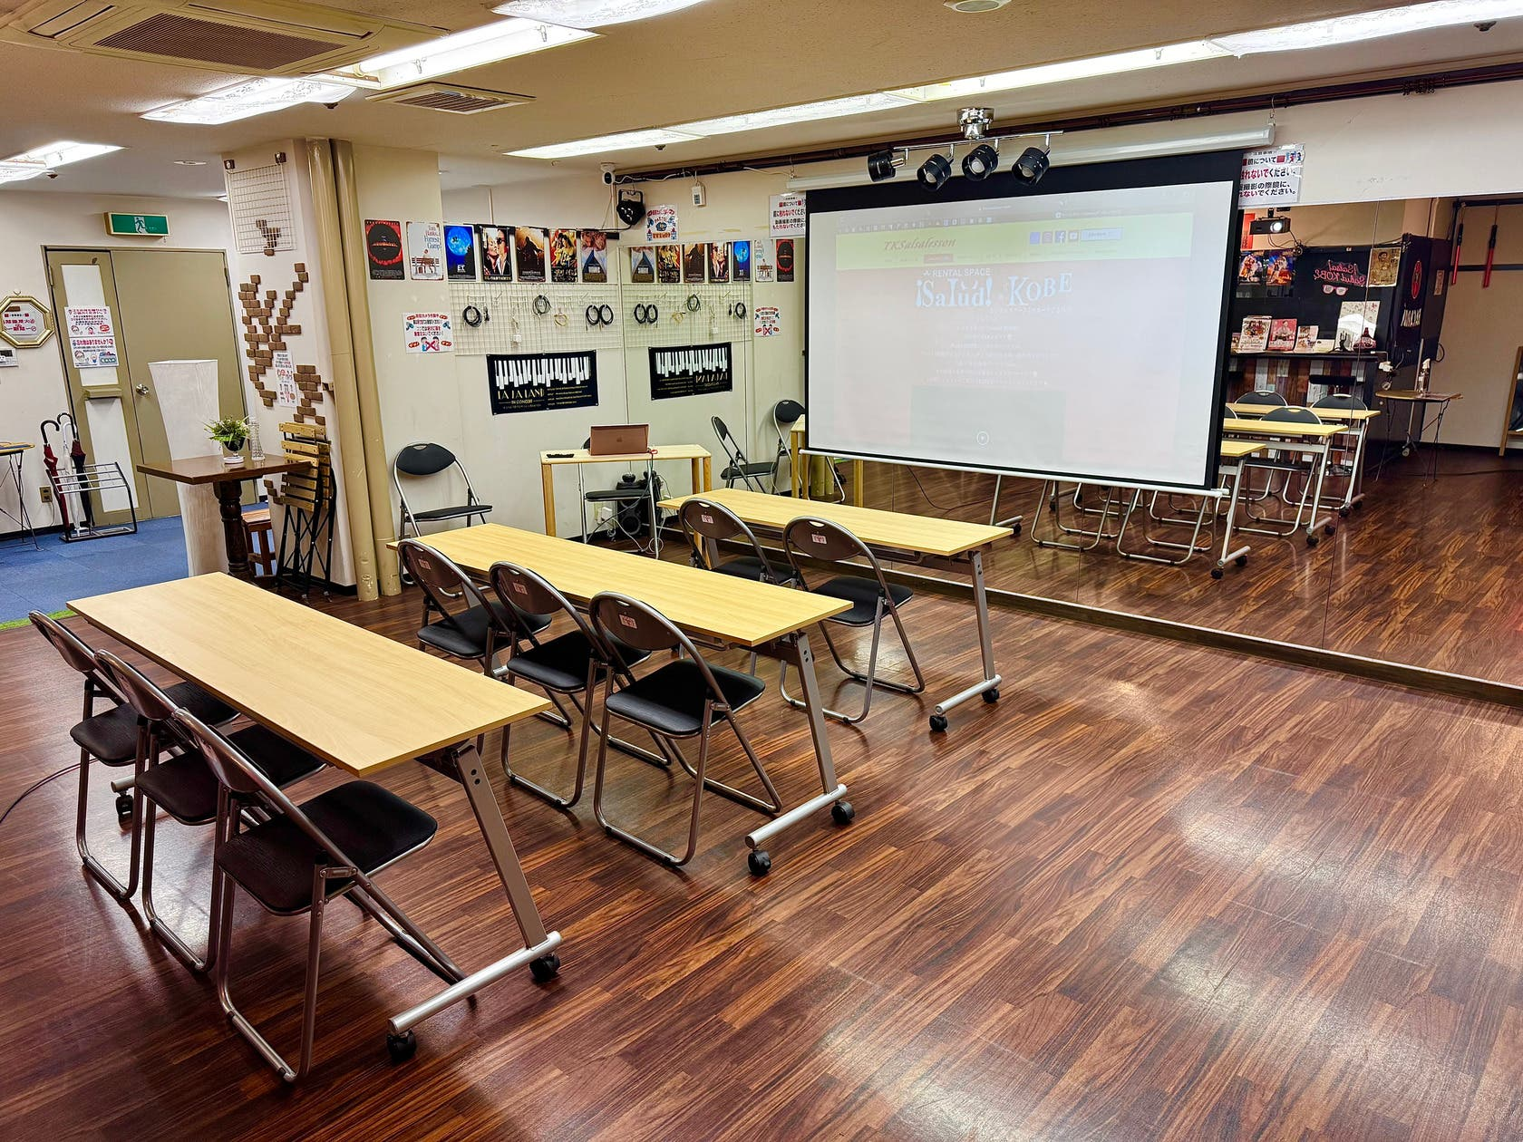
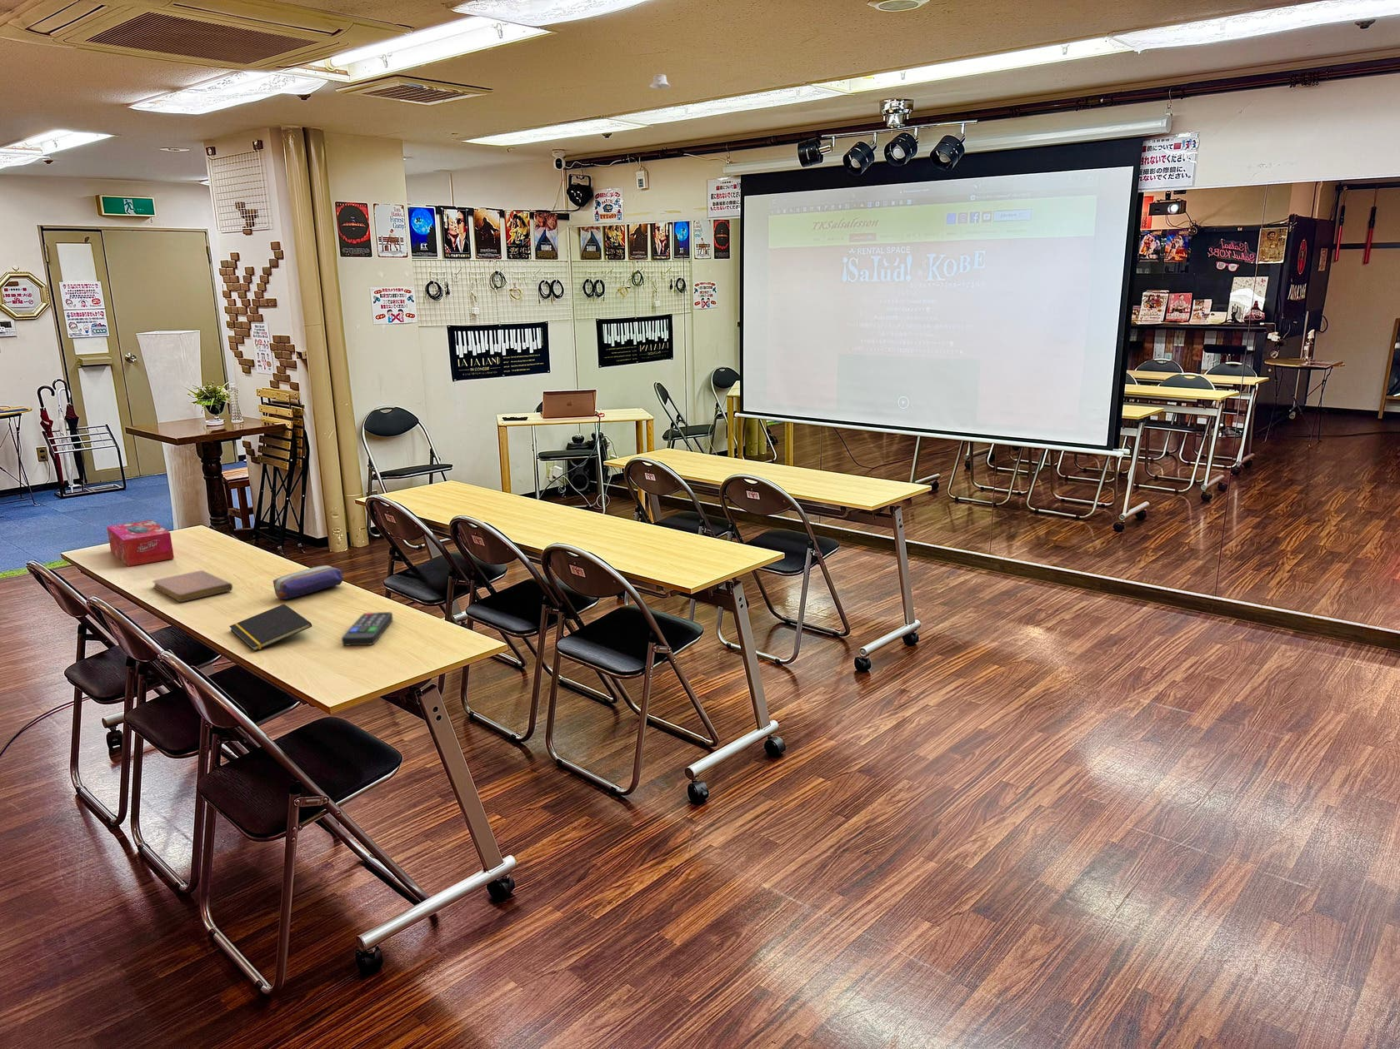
+ notepad (270, 626)
+ notebook (192, 585)
+ tissue box (140, 542)
+ pencil case (309, 581)
+ recessed light (659, 82)
+ remote control (367, 627)
